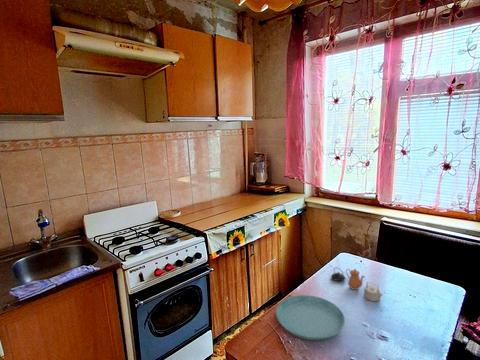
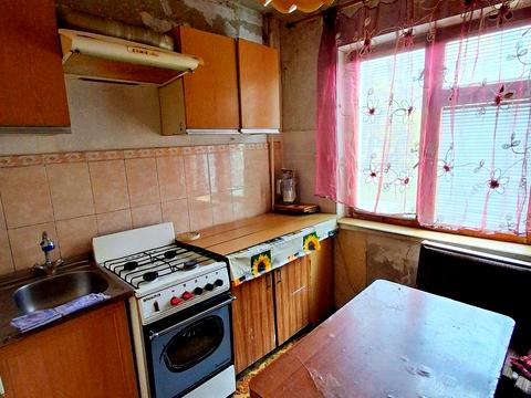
- saucer (309, 317)
- teapot (355, 278)
